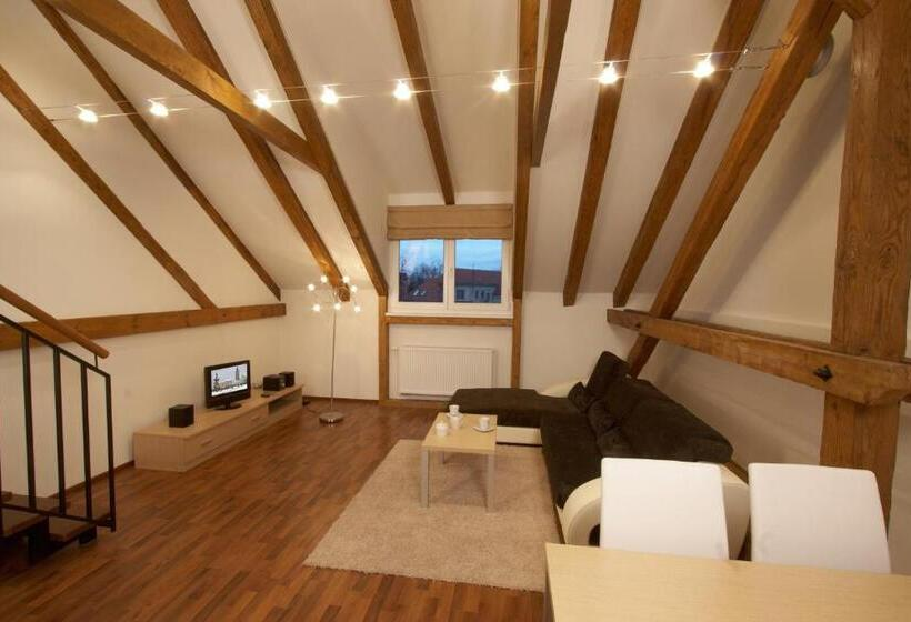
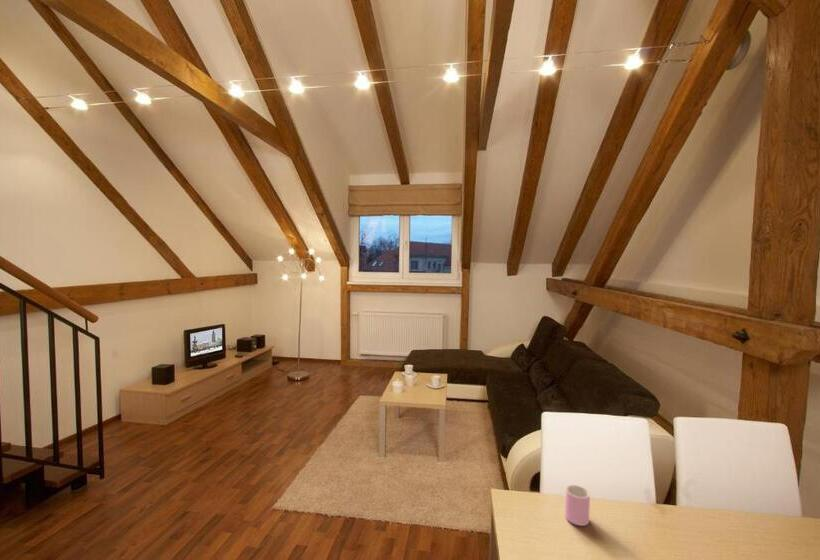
+ cup (574, 501)
